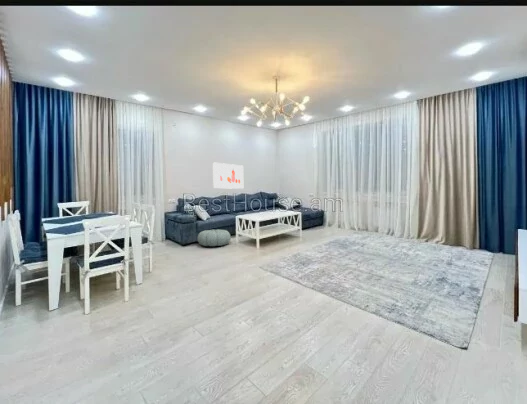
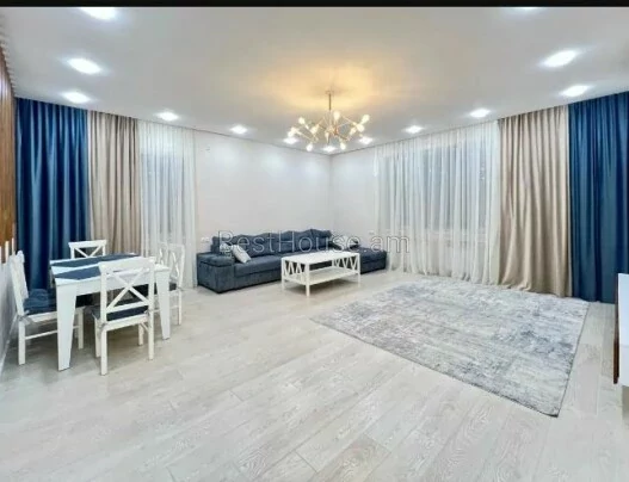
- wall art (228, 176)
- pouf (214, 237)
